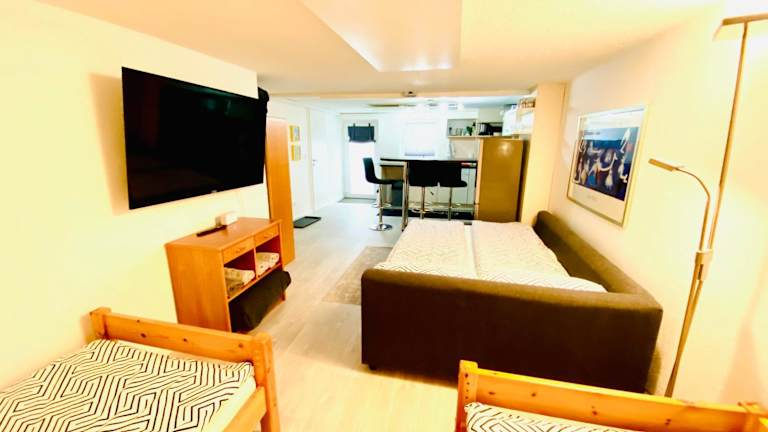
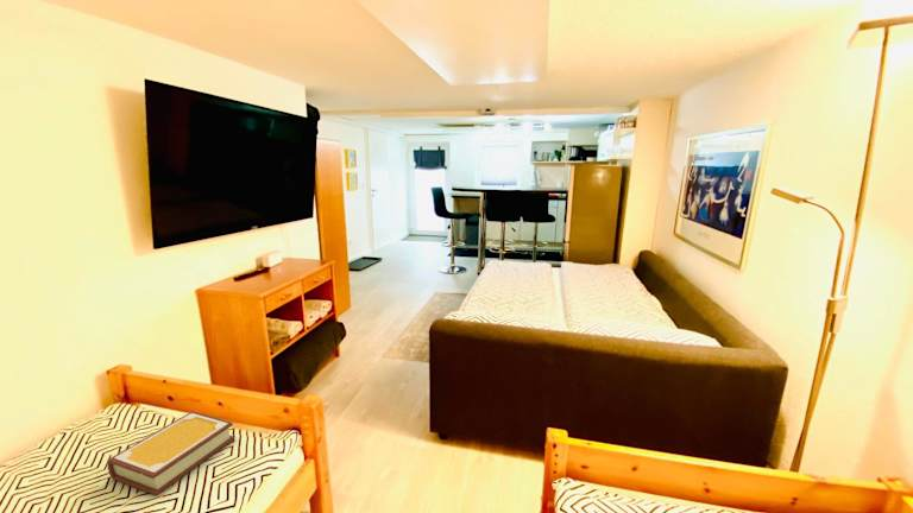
+ book (175, 448)
